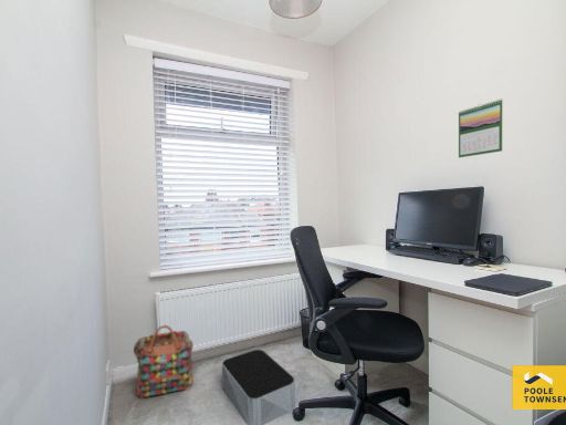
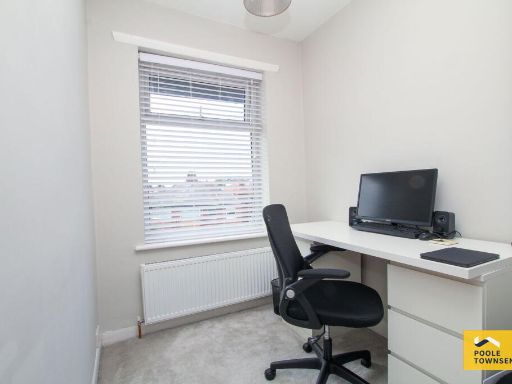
- storage bin (256, 383)
- calendar (479, 129)
- backpack (164, 355)
